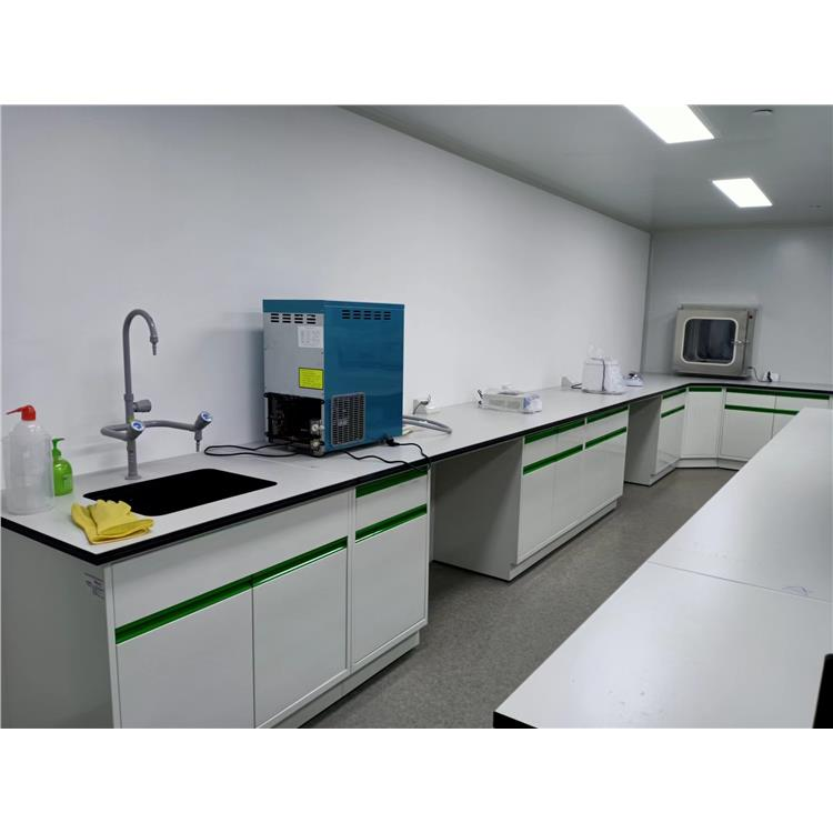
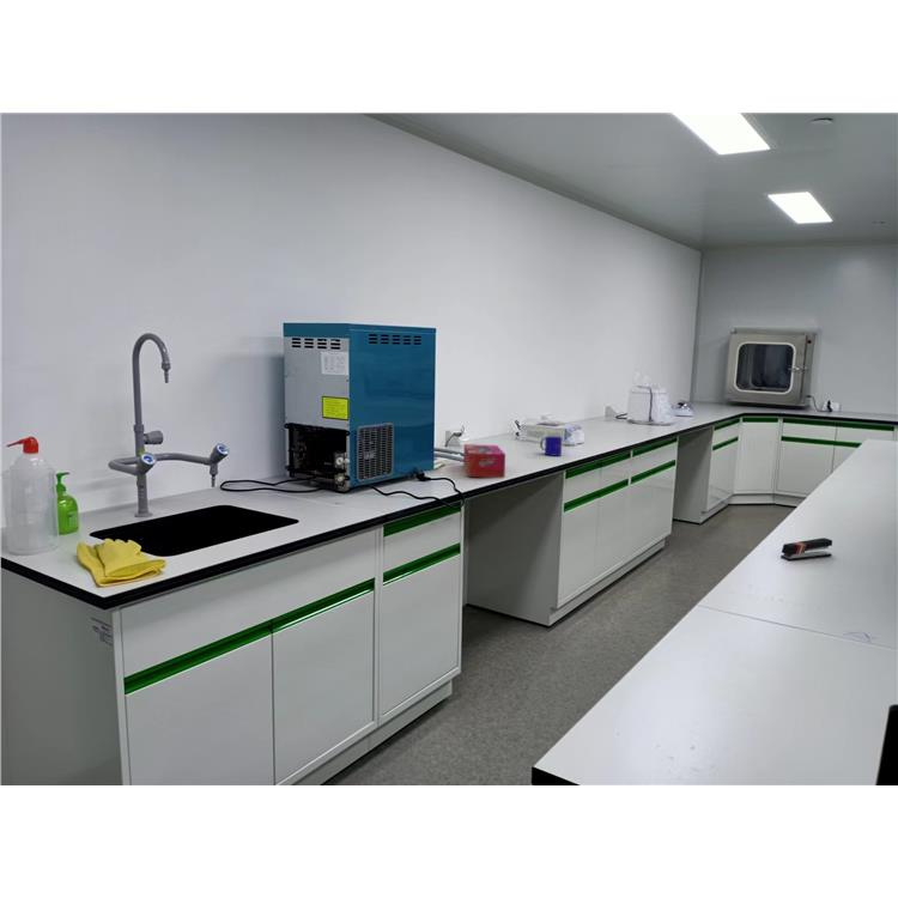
+ tissue box (483, 460)
+ stapler (807, 548)
+ mug (550, 445)
